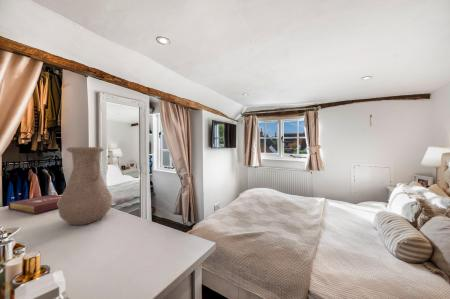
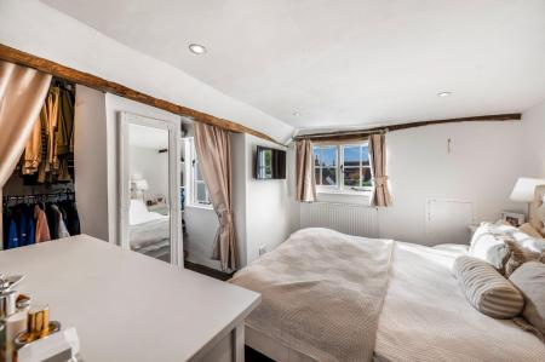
- book (43, 203)
- vase (86, 183)
